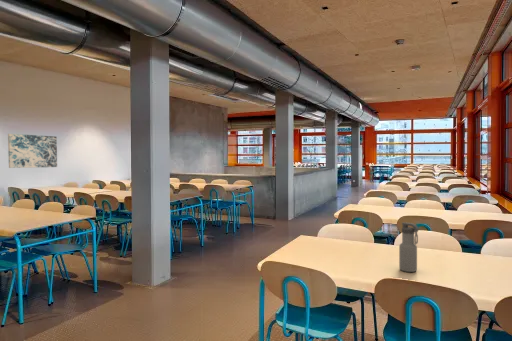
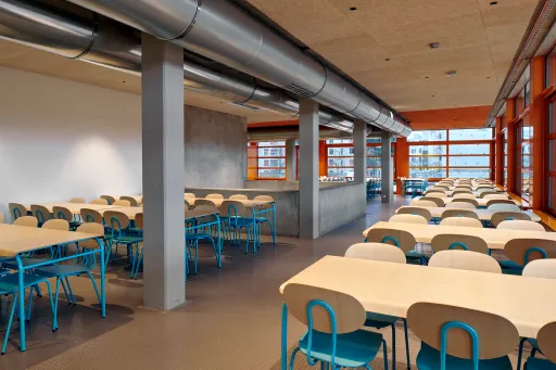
- water bottle (408, 246)
- wall art (33, 151)
